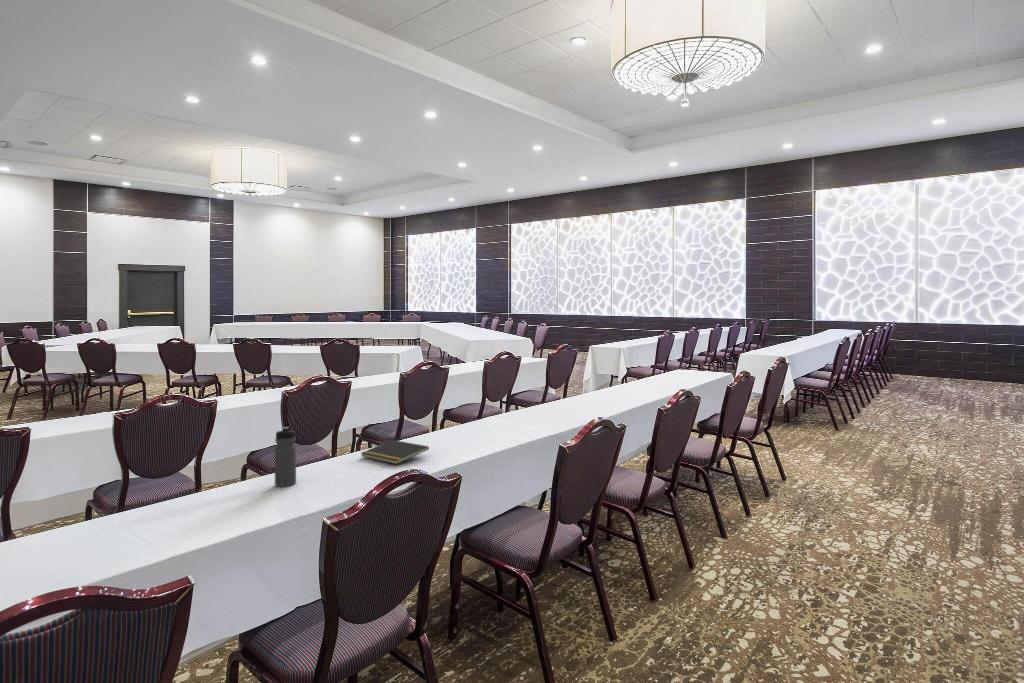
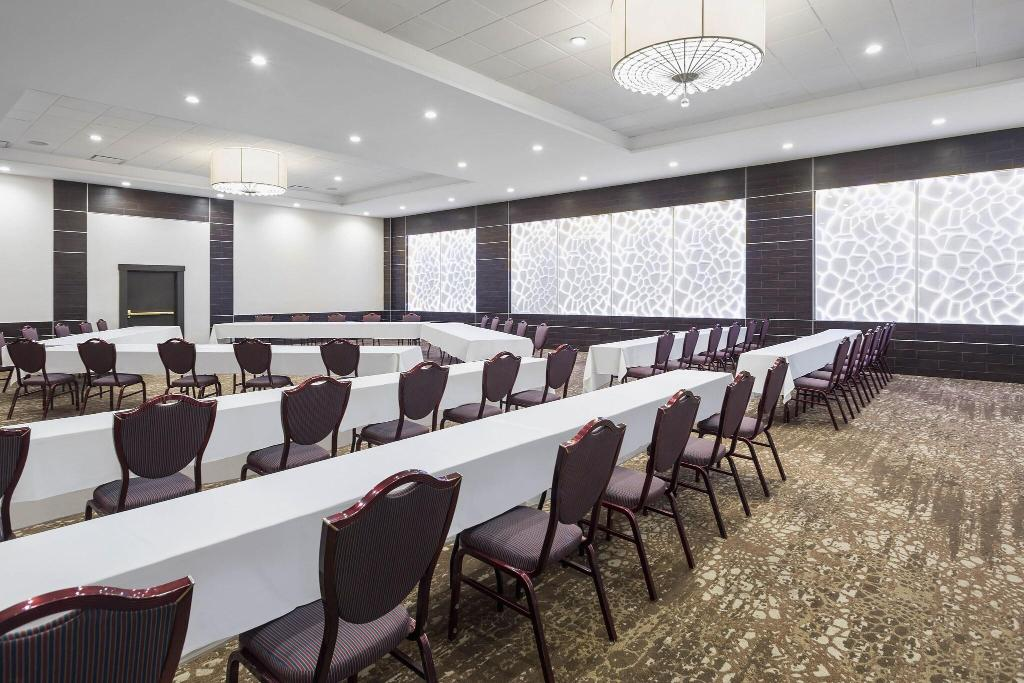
- notepad (394, 451)
- water bottle (285, 455)
